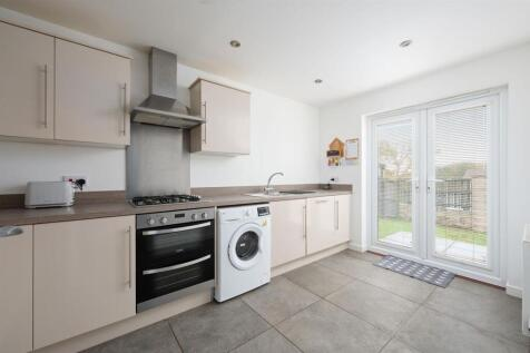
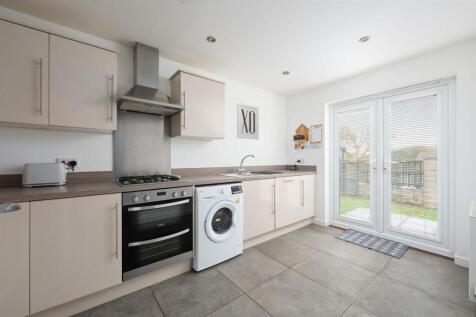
+ wall art (248, 121)
